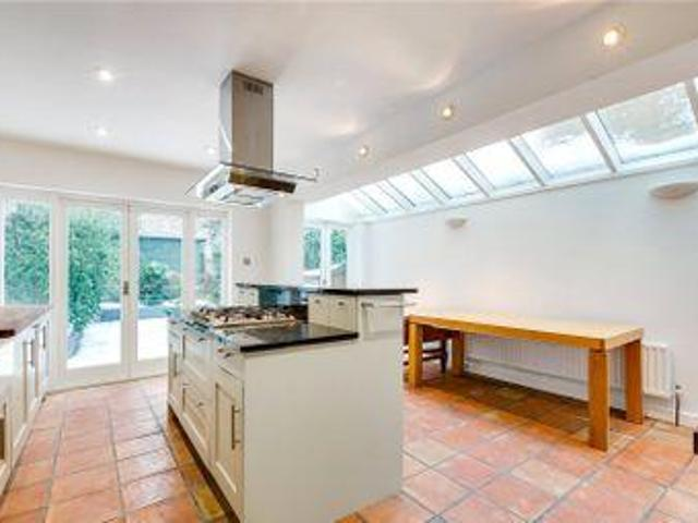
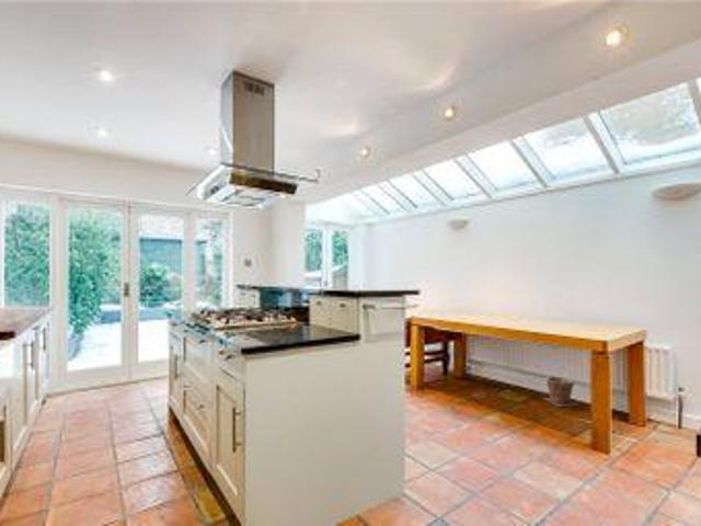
+ plant pot (560, 390)
